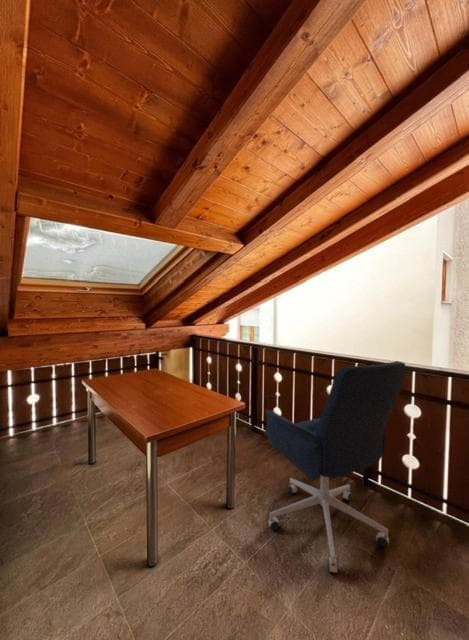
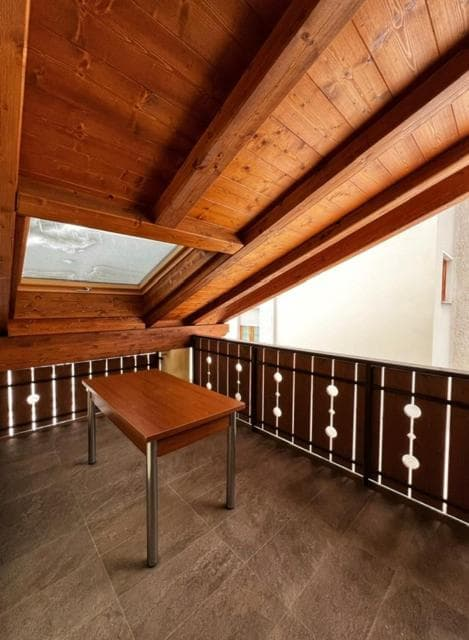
- office chair (327, 441)
